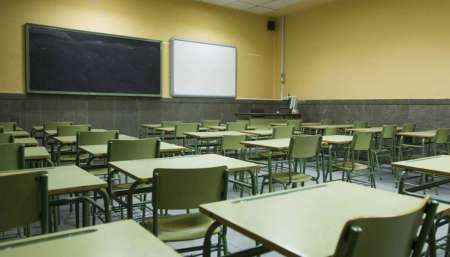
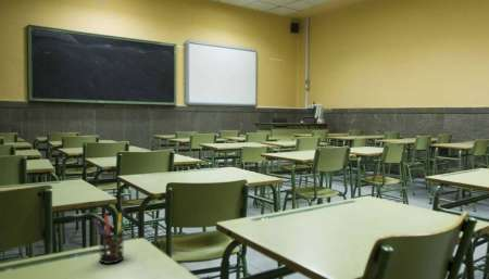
+ pen holder (113, 236)
